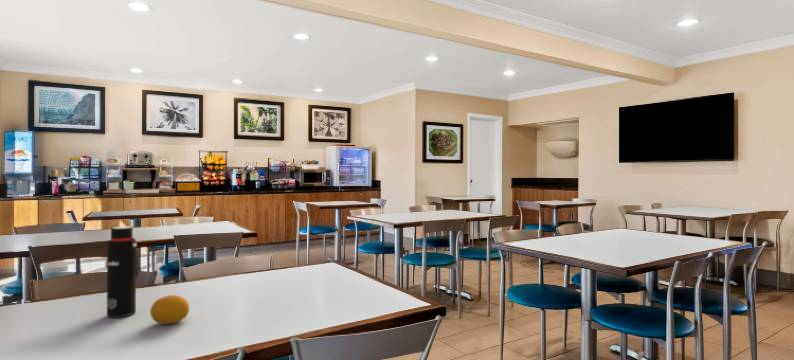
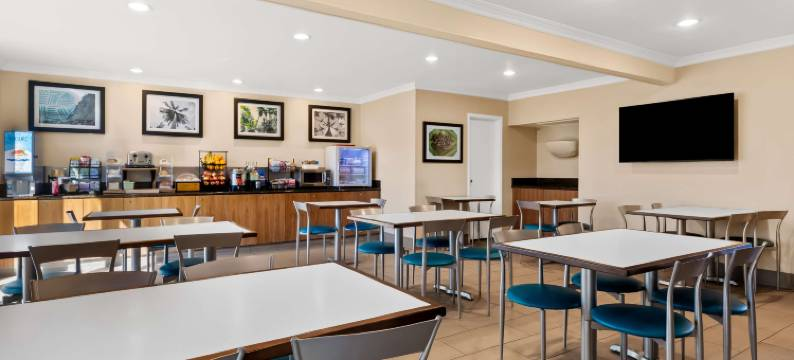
- fruit (170, 309)
- water bottle (123, 270)
